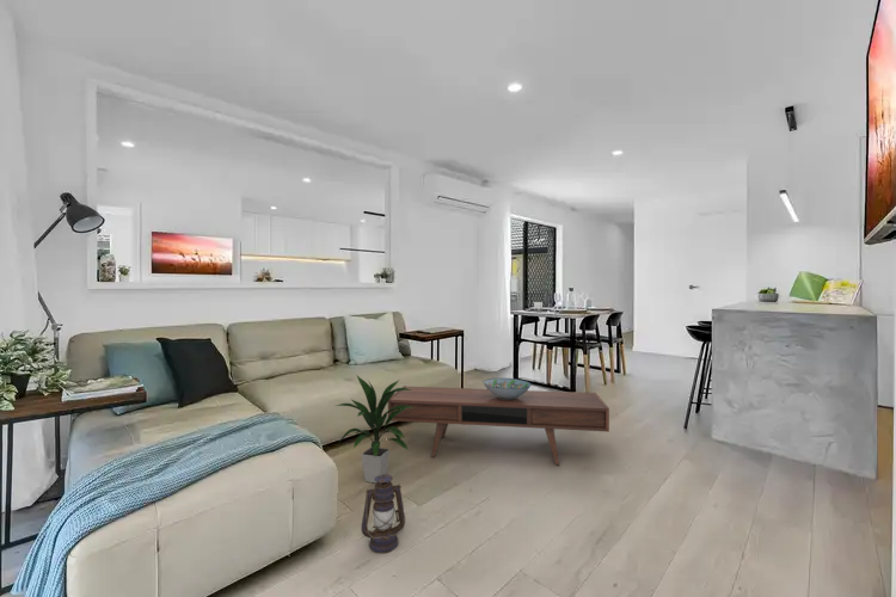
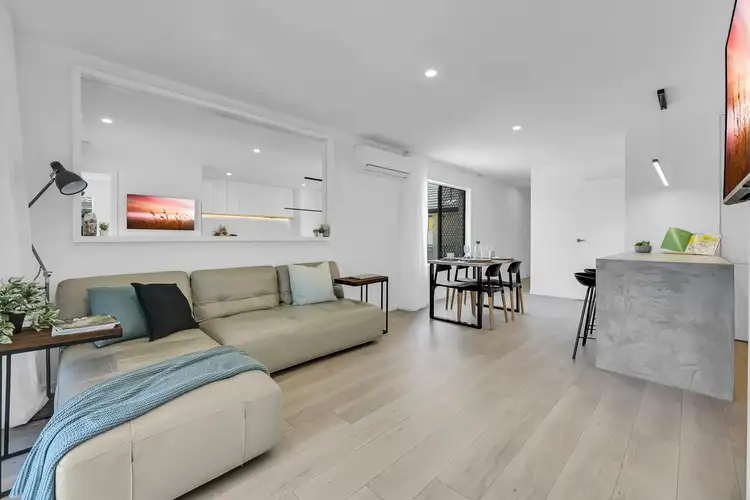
- lantern (383, 510)
- decorative bowl (507, 389)
- coffee table (495, 421)
- indoor plant (379, 426)
